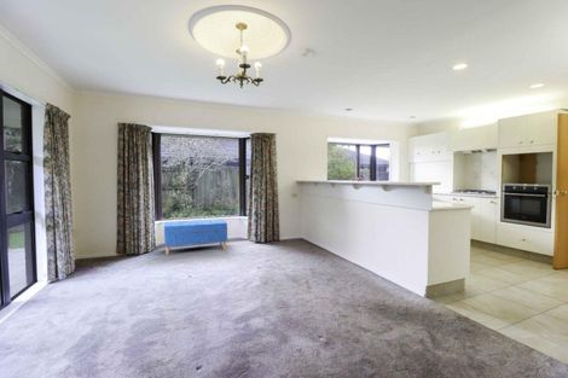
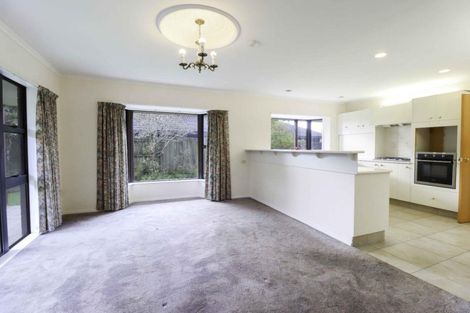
- bench (196, 235)
